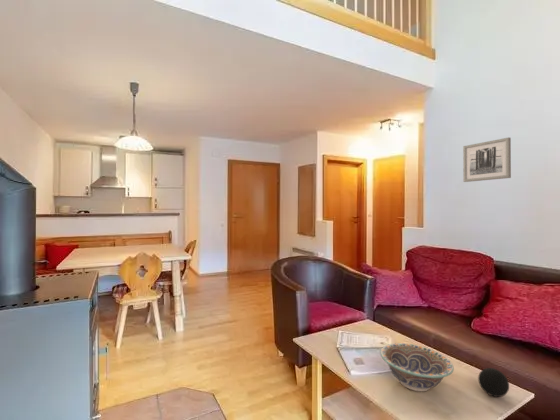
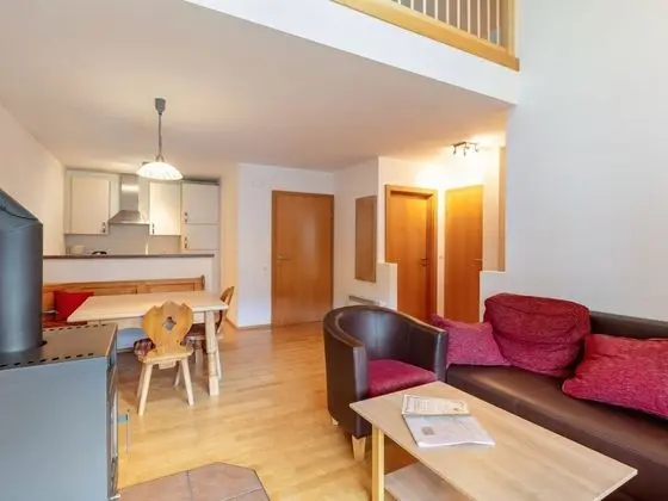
- decorative ball (493, 382)
- wall art (485, 161)
- decorative bowl (415, 370)
